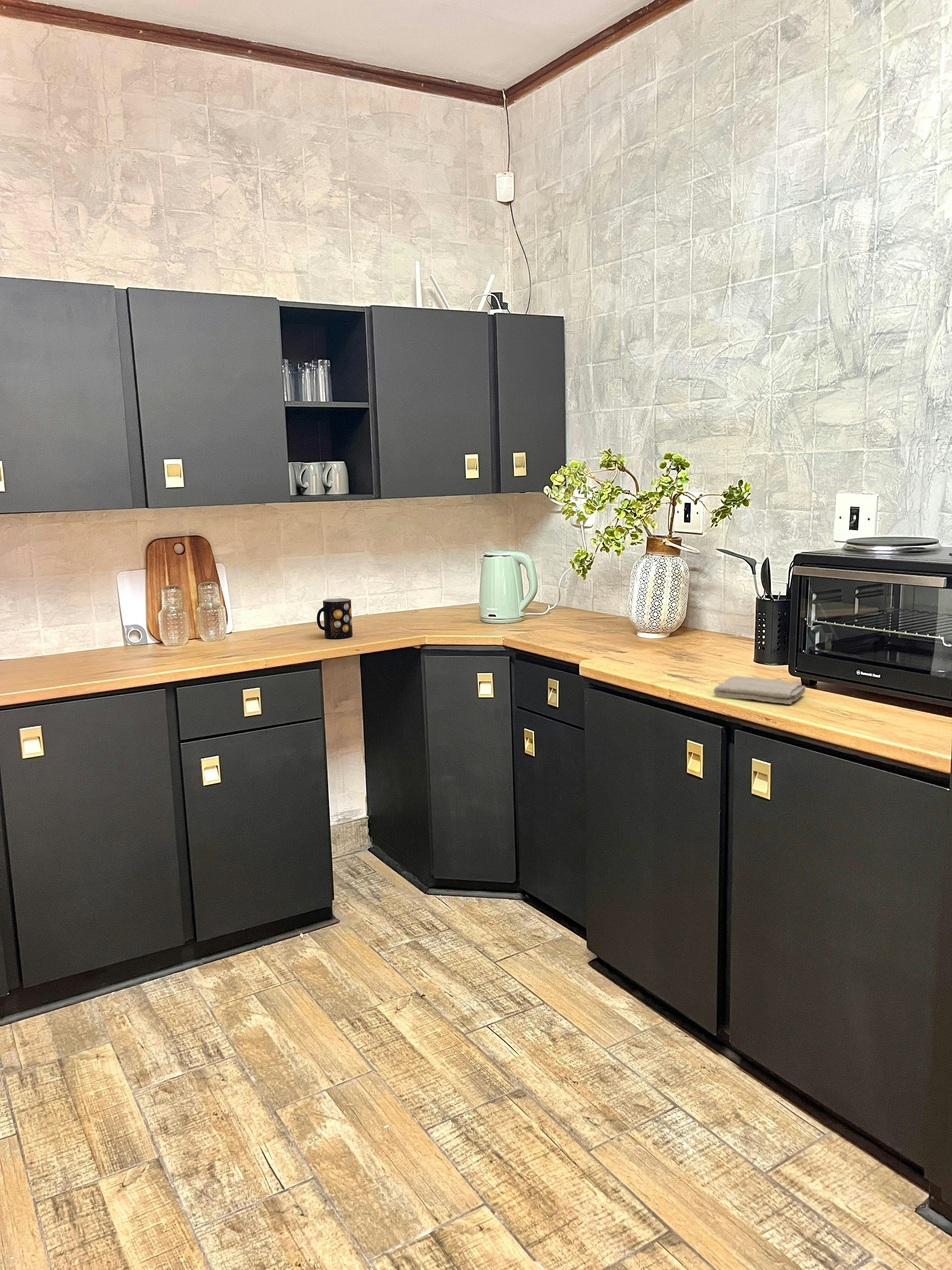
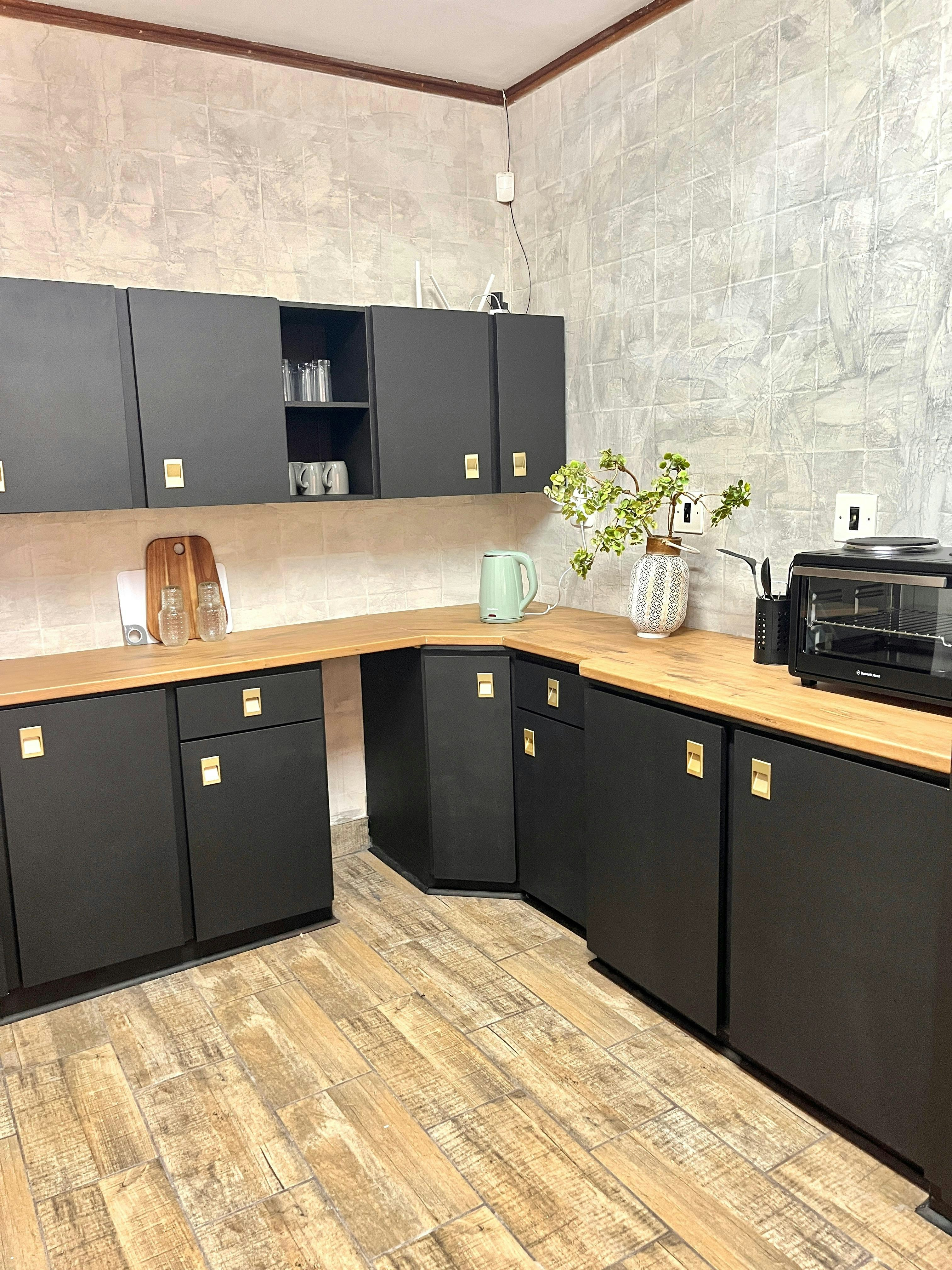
- mug (335, 619)
- washcloth (760, 689)
